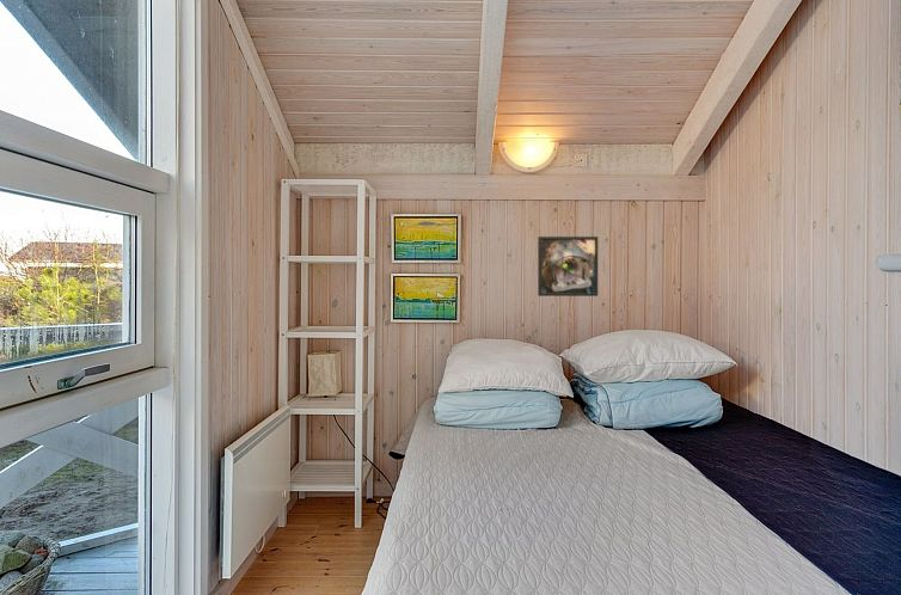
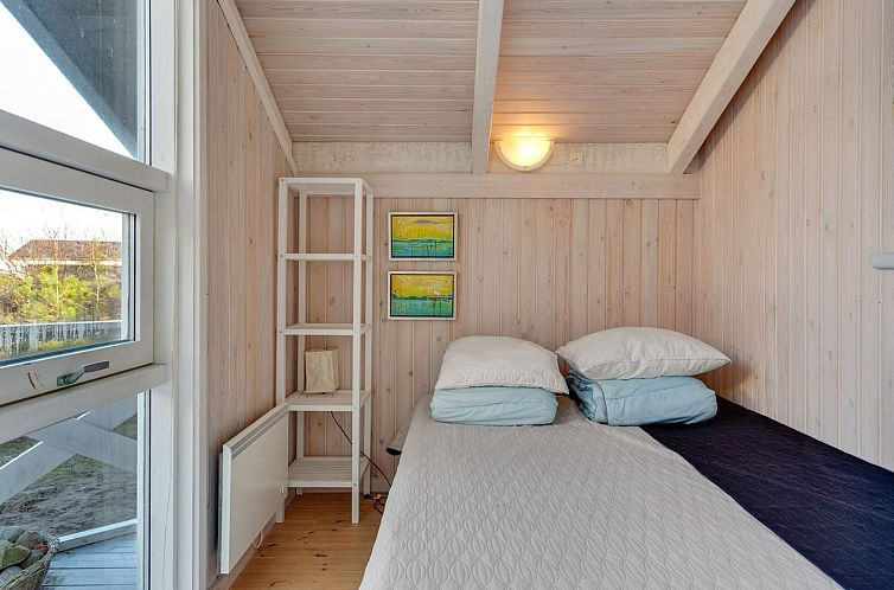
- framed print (568, 265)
